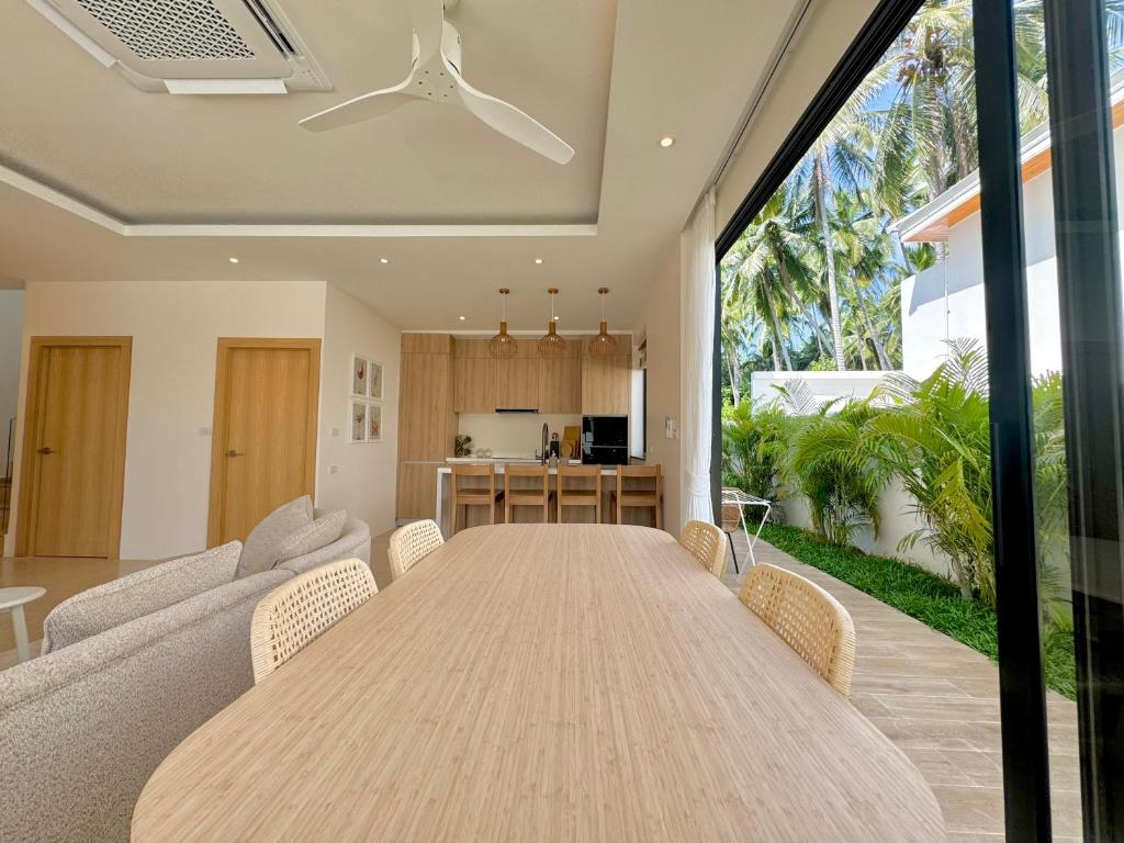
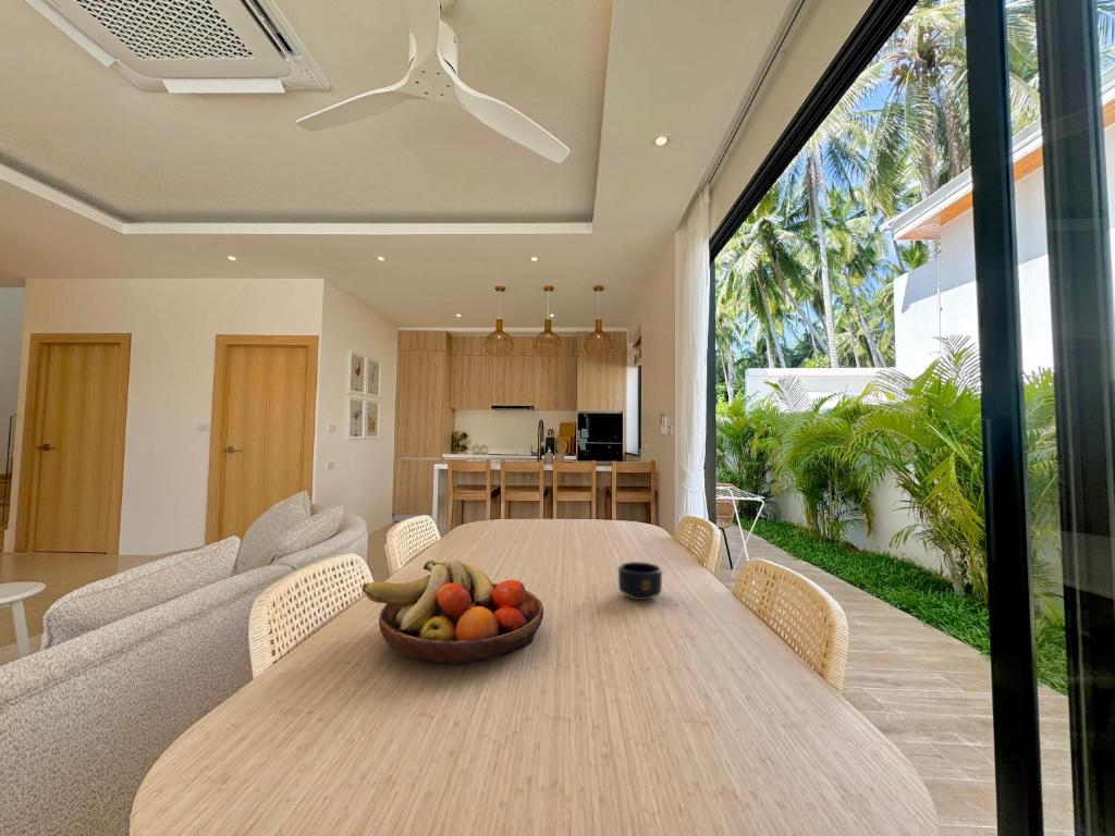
+ mug (638, 580)
+ fruit bowl (463, 600)
